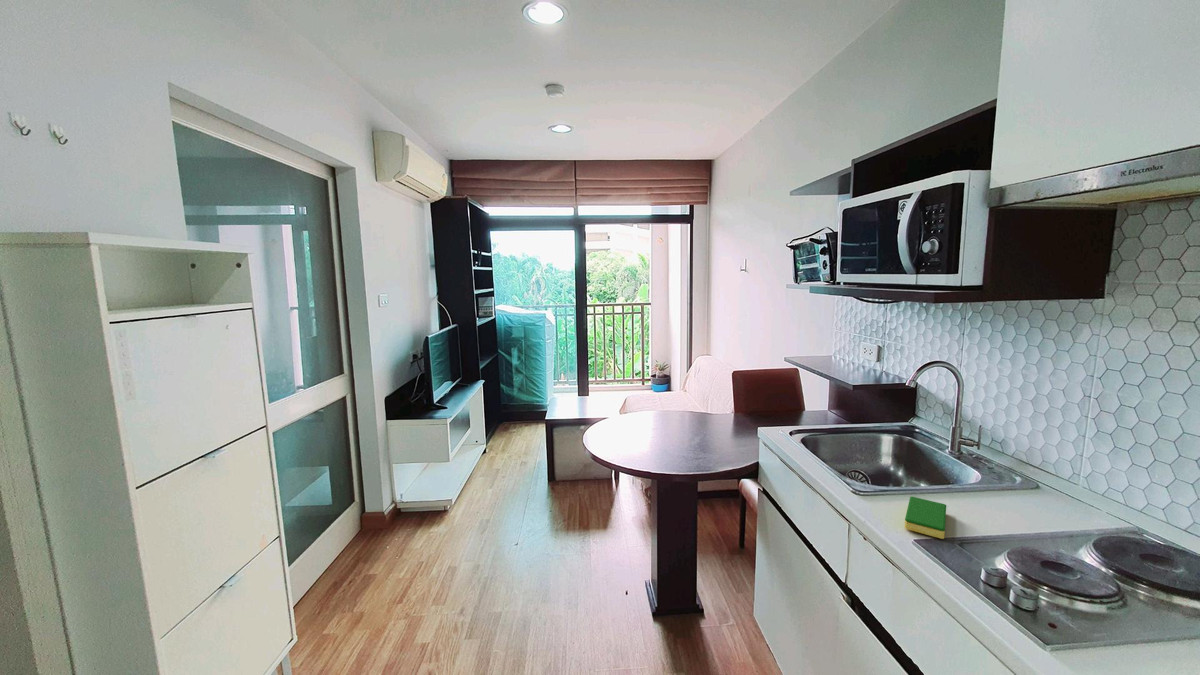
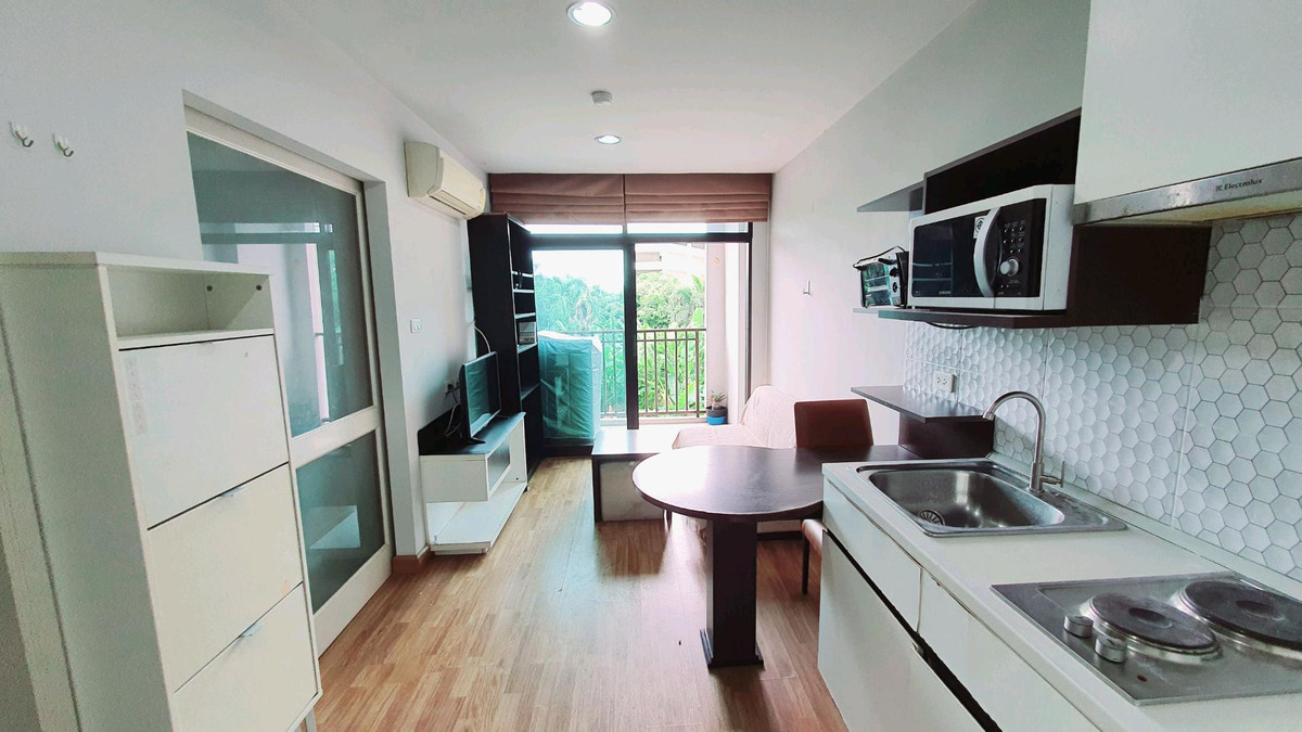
- dish sponge (926, 516)
